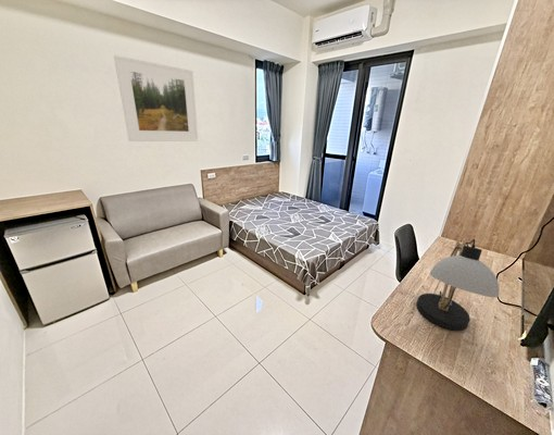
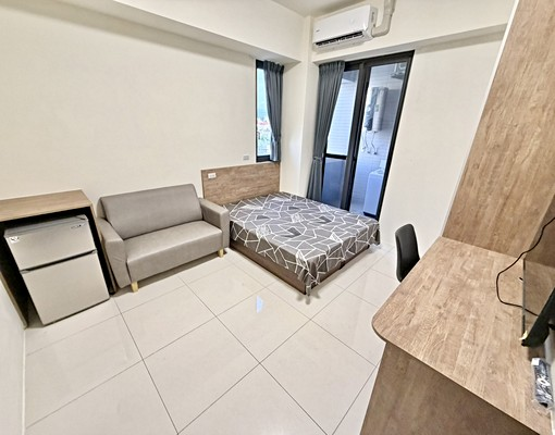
- desk lamp (455, 278)
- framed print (162, 104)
